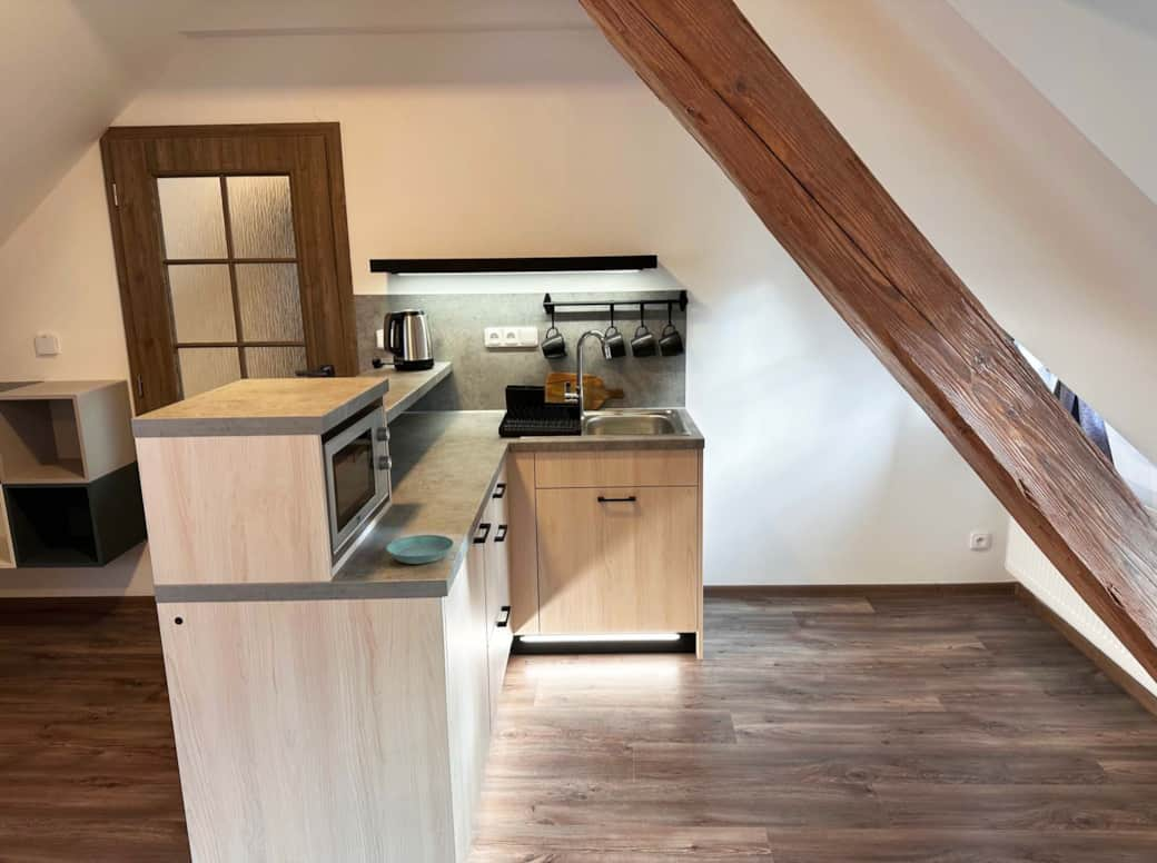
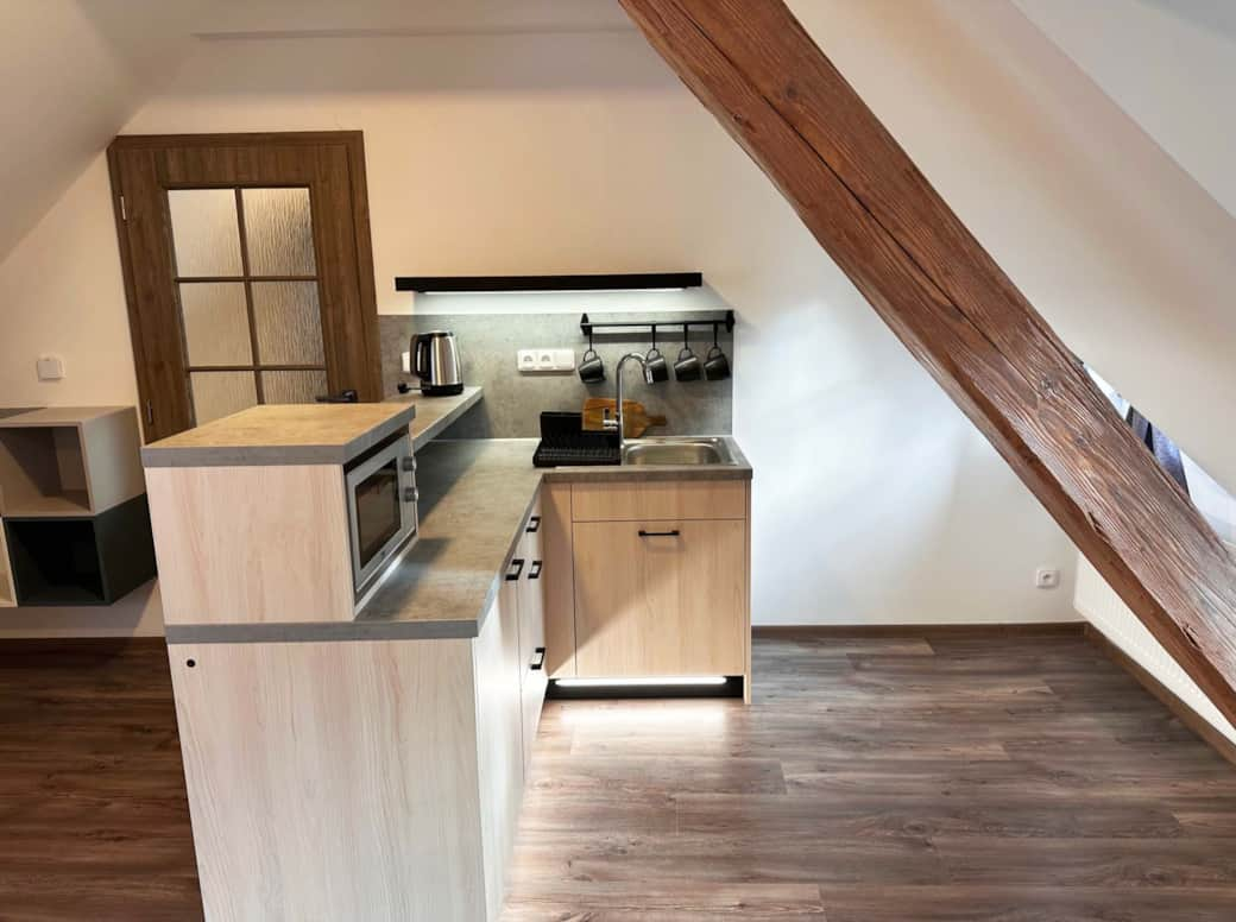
- saucer (421, 549)
